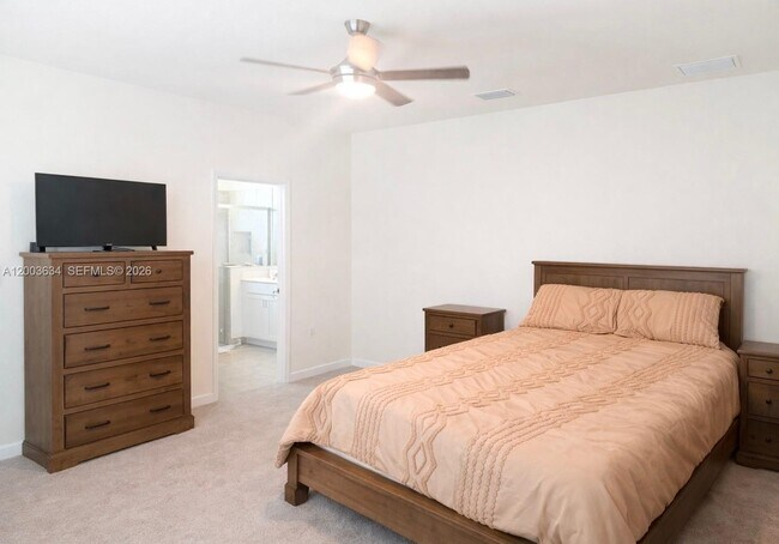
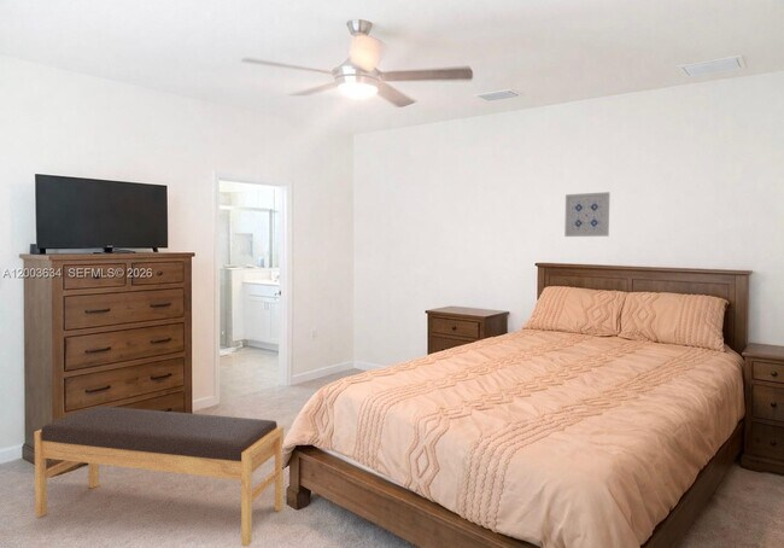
+ wall art (586, 215)
+ bench (162, 467)
